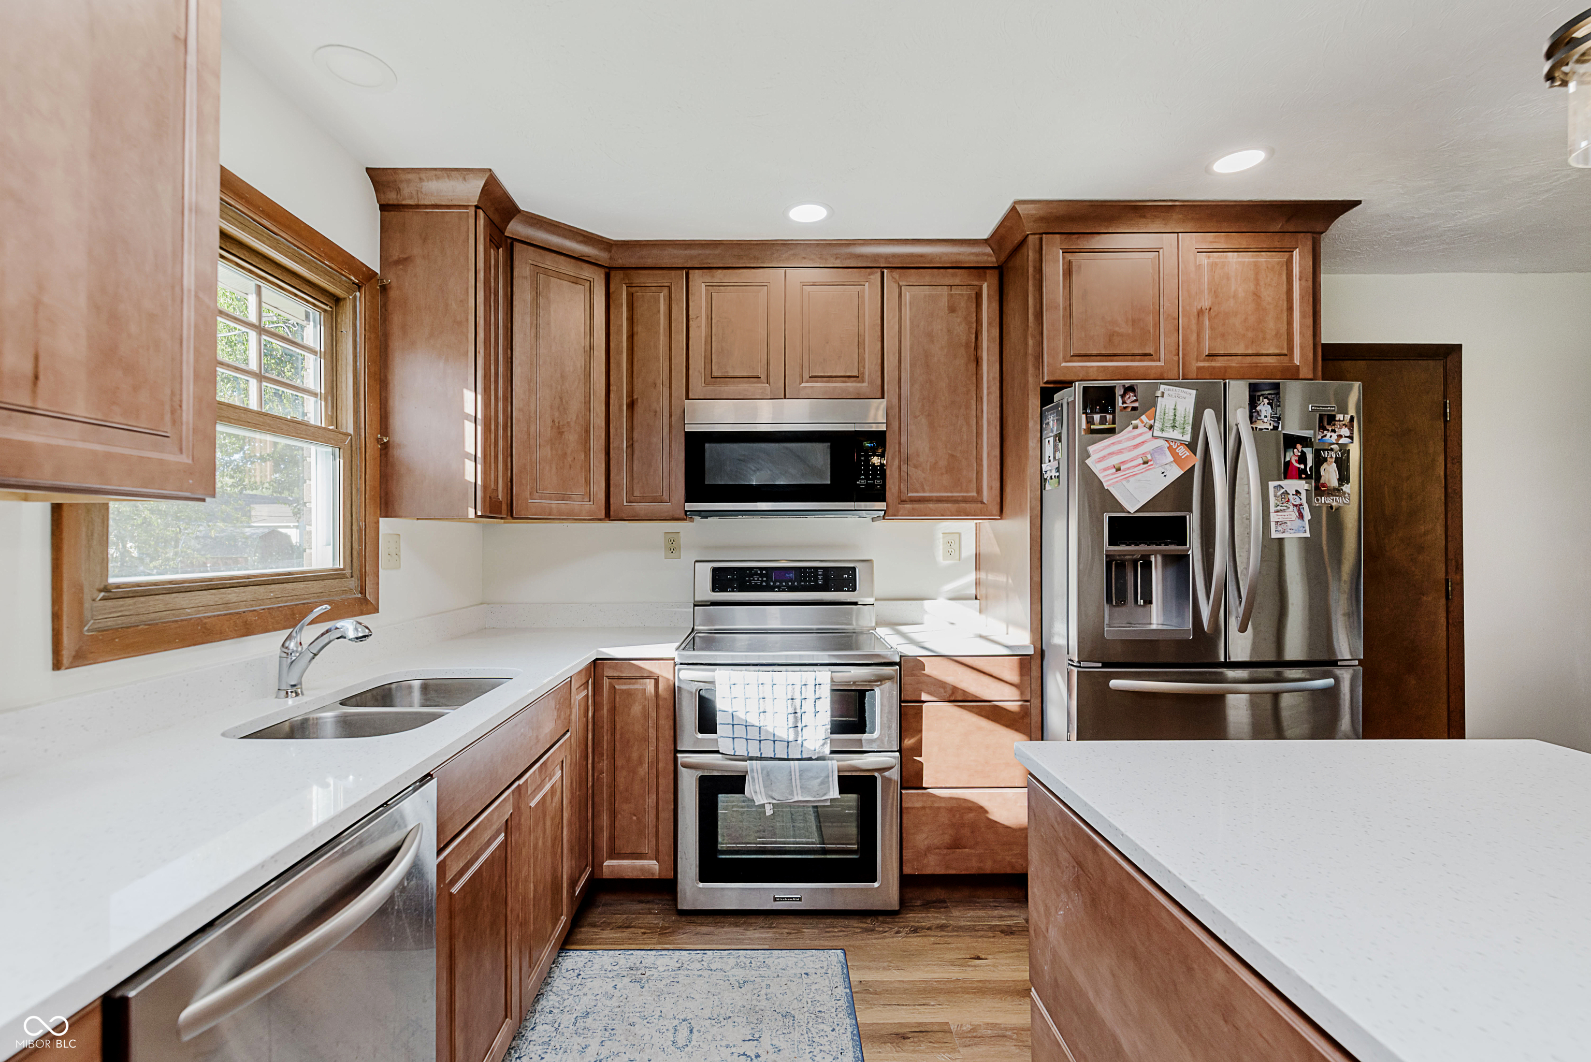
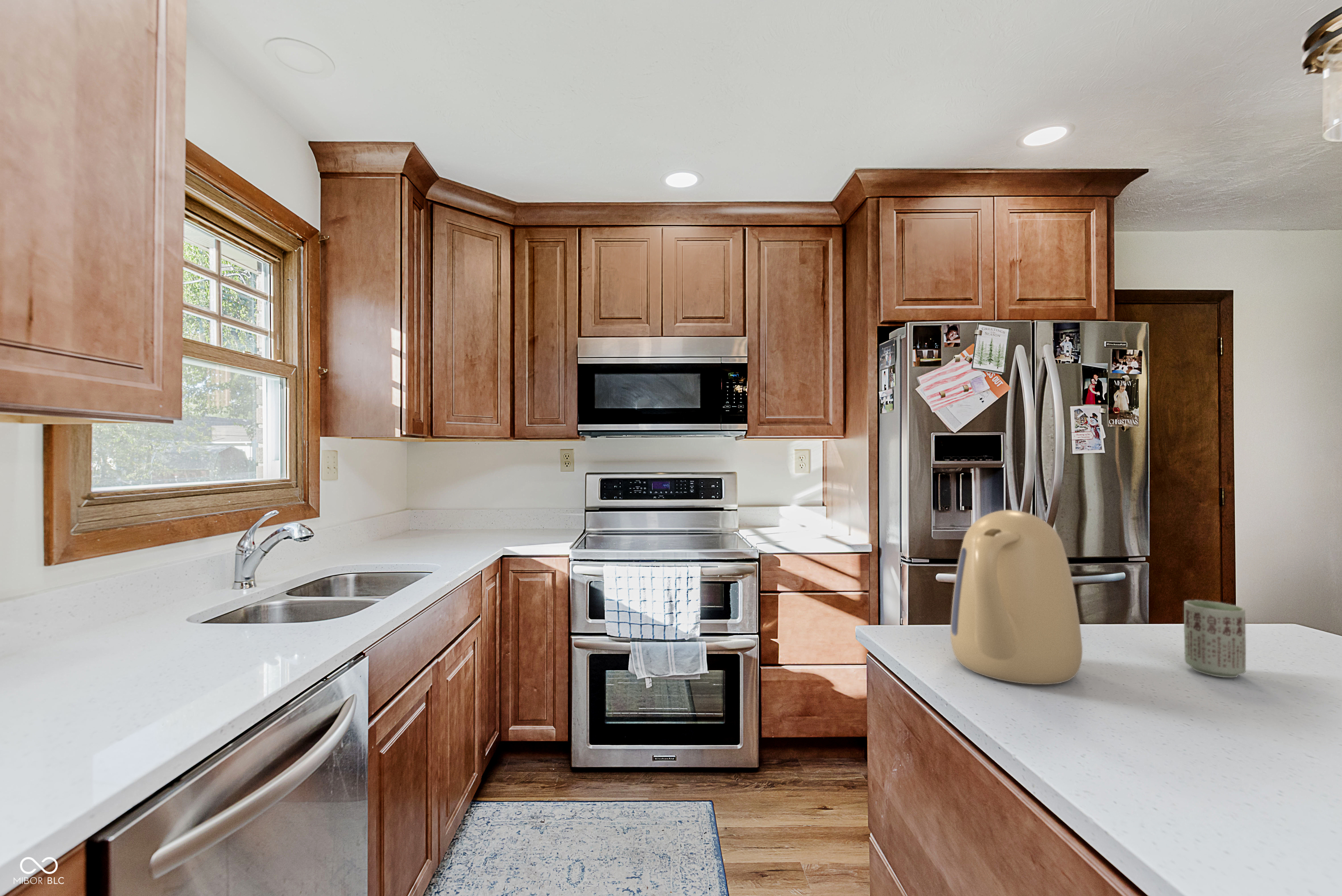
+ kettle (1011, 590)
+ cup (1214, 638)
